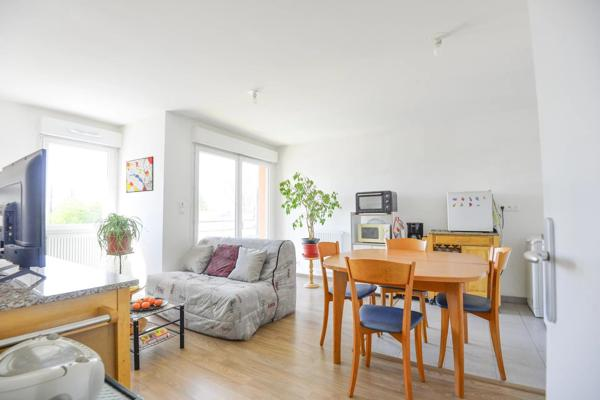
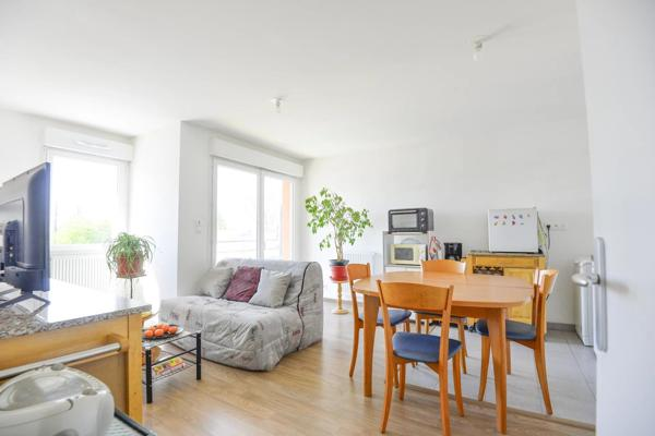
- wall art (139, 175)
